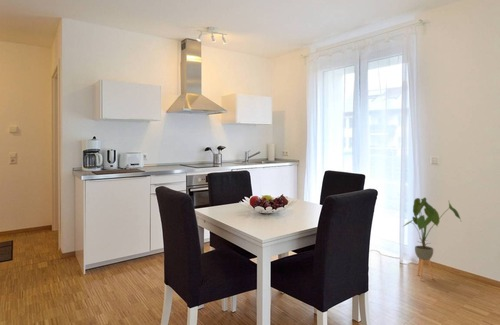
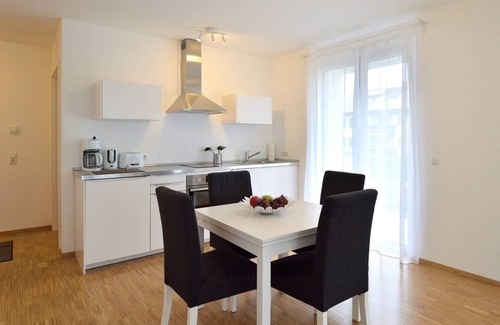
- house plant (425, 237)
